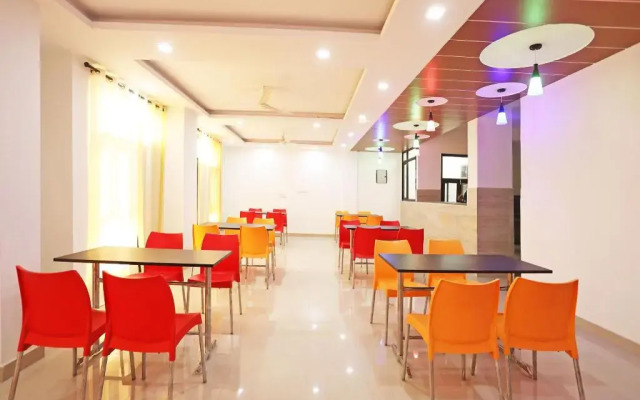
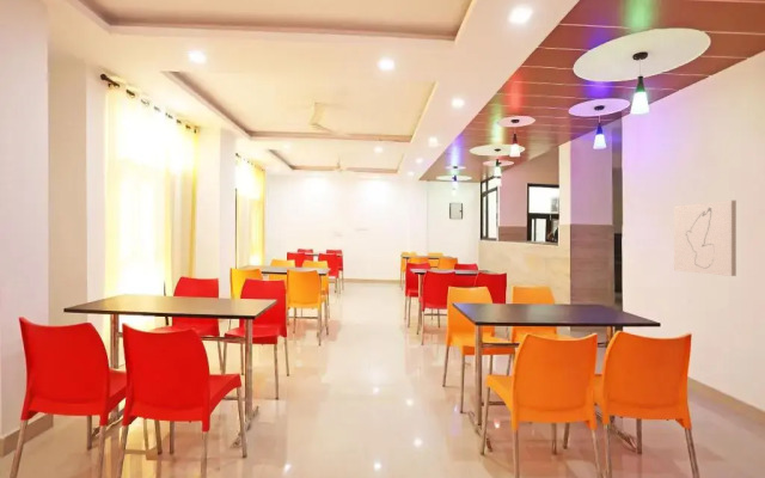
+ wall art (702, 238)
